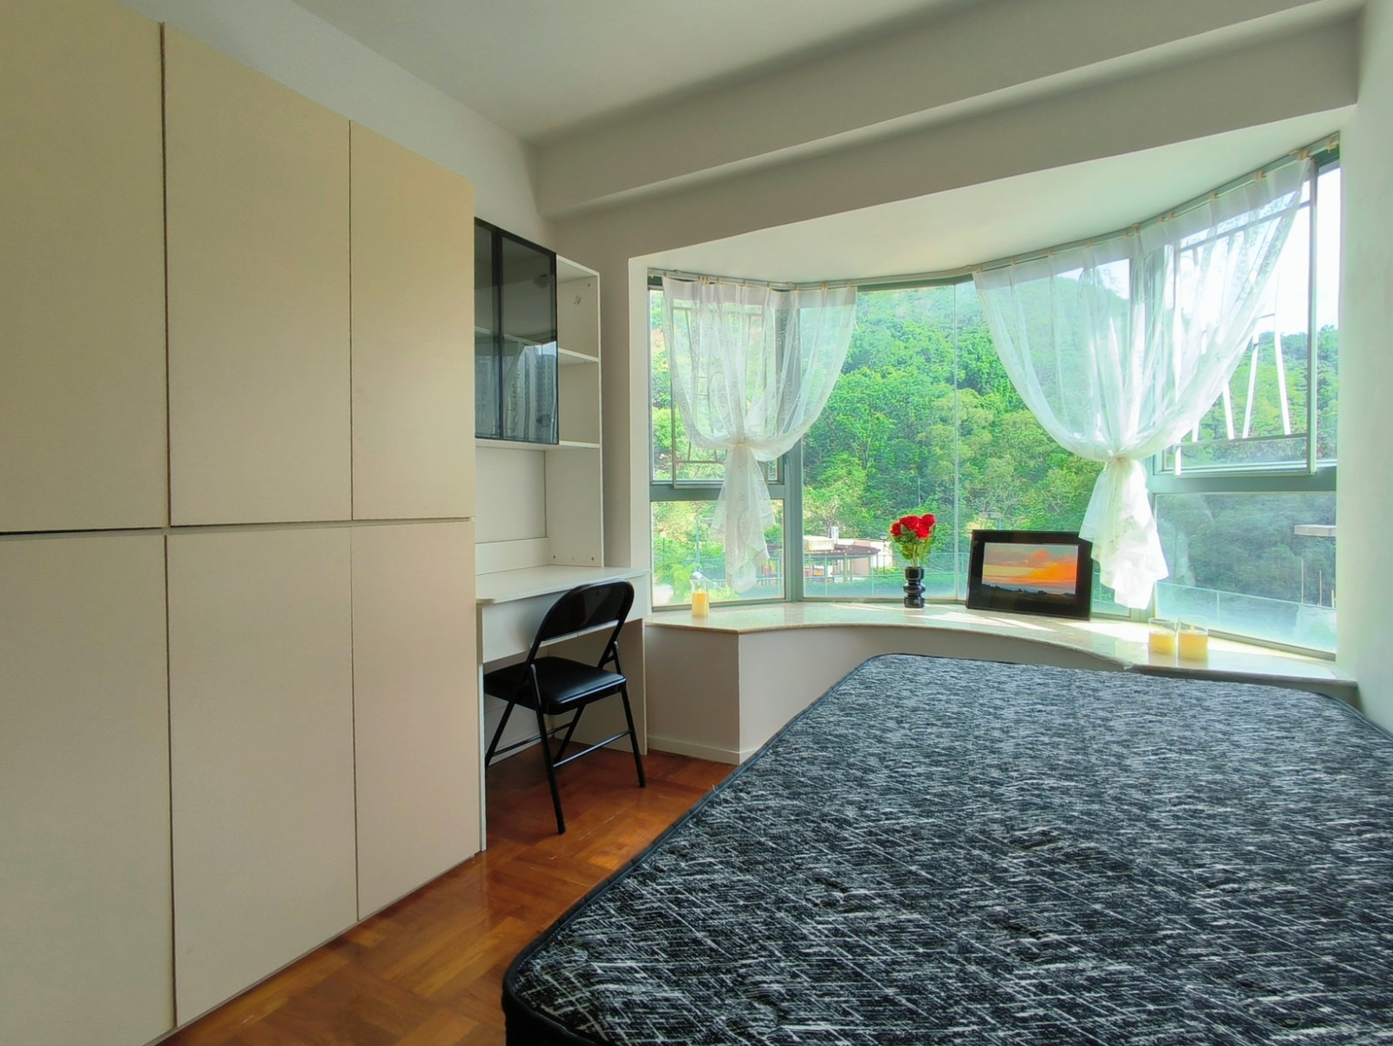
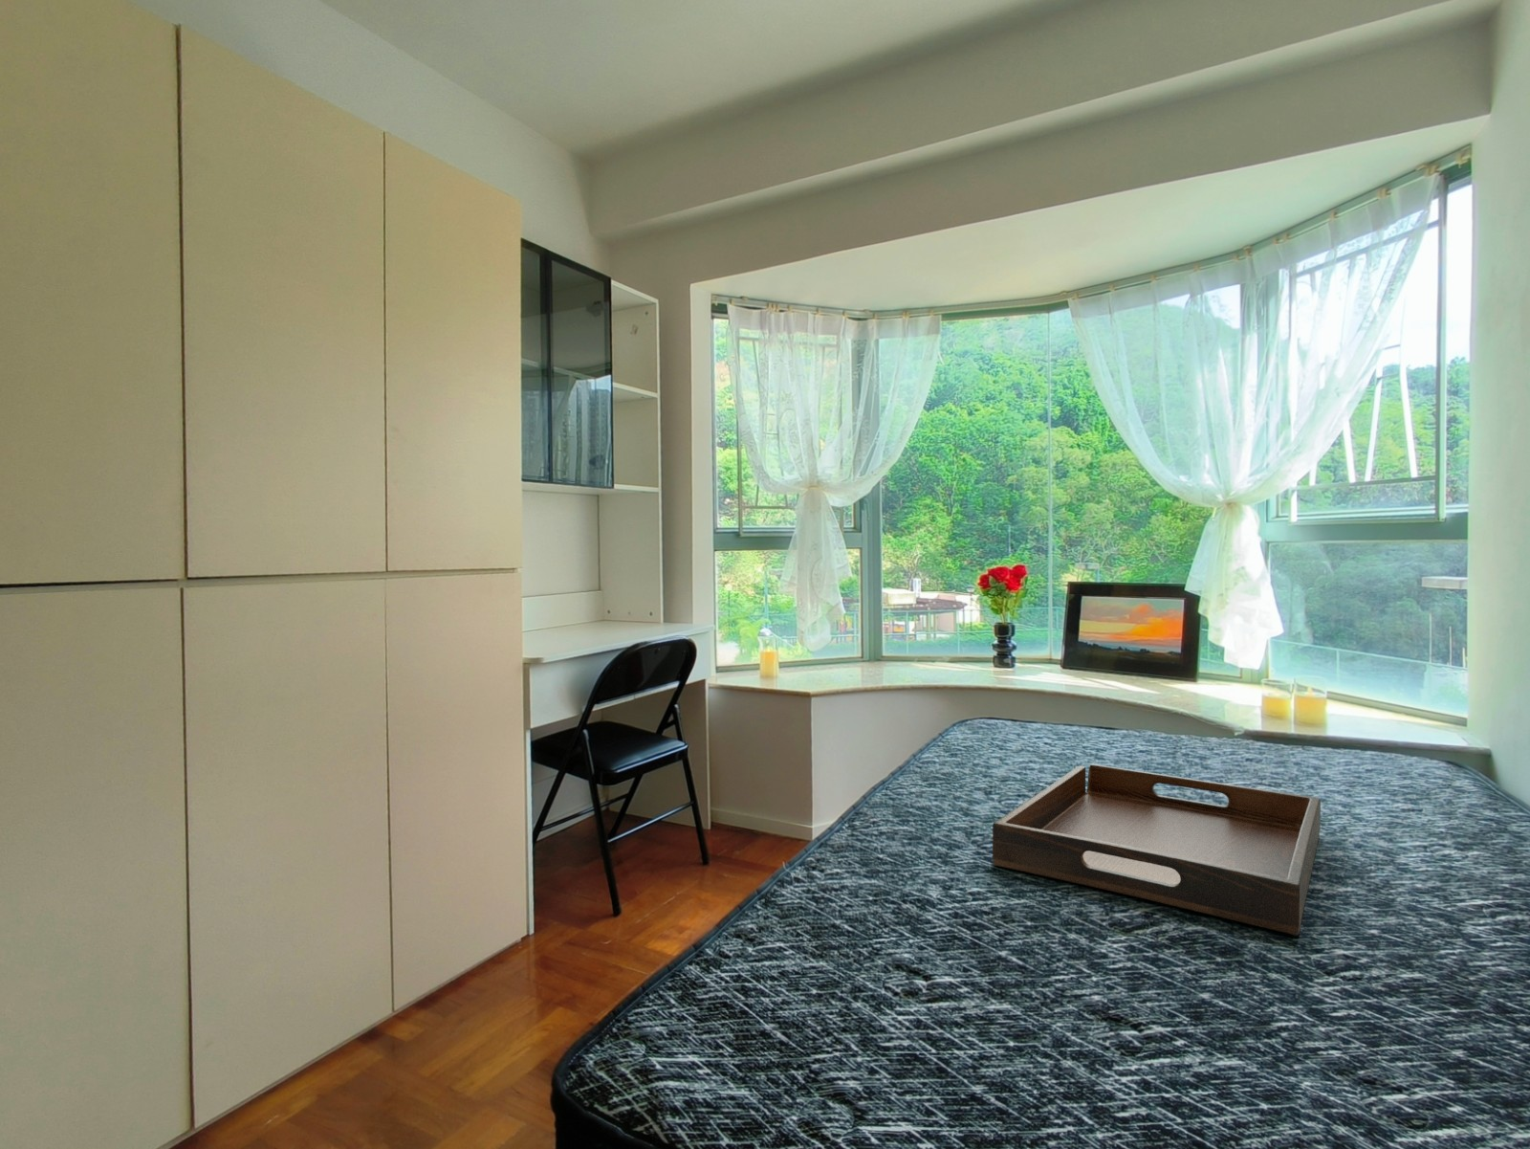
+ serving tray (1164, 828)
